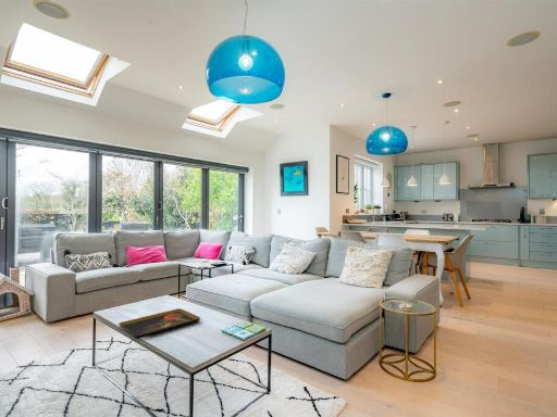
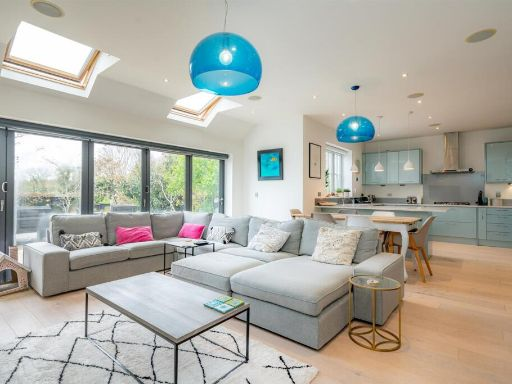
- decorative tray (160, 321)
